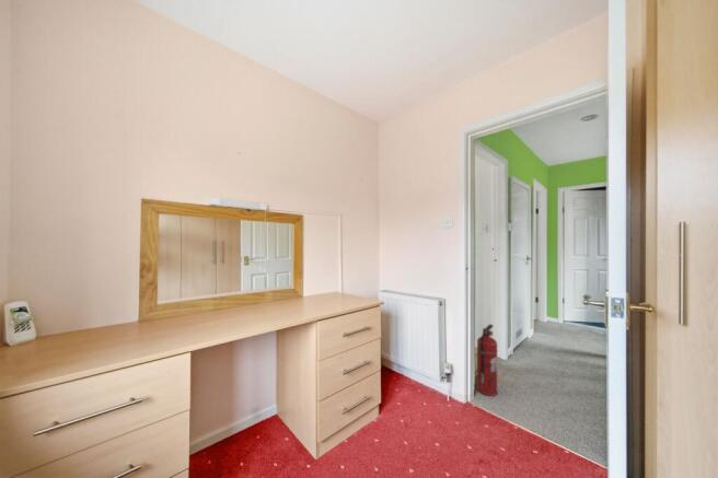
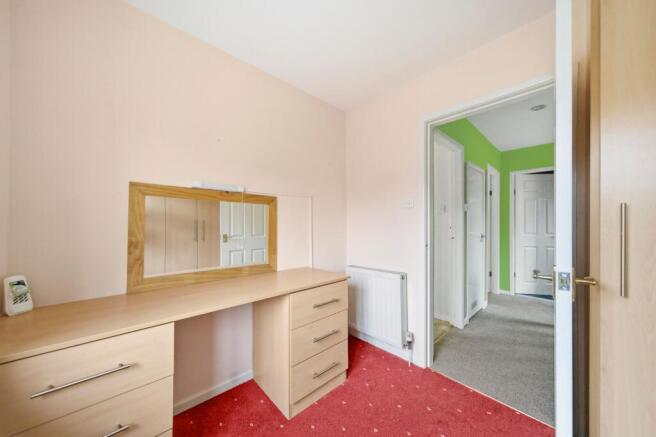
- fire extinguisher (486, 359)
